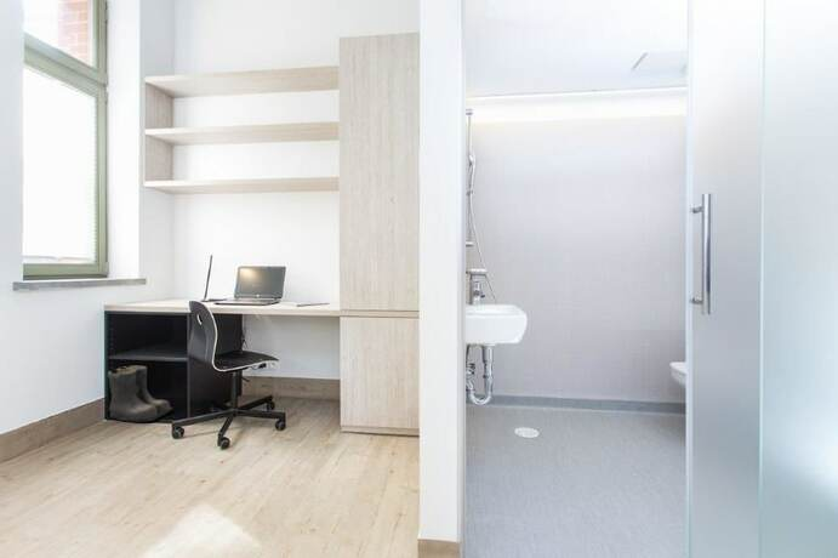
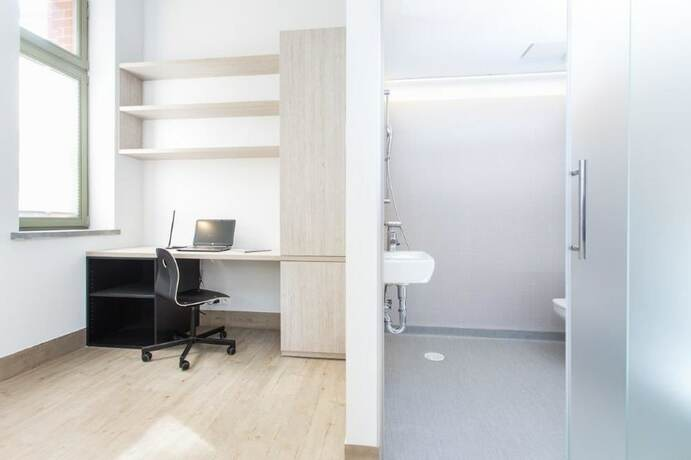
- boots (138, 392)
